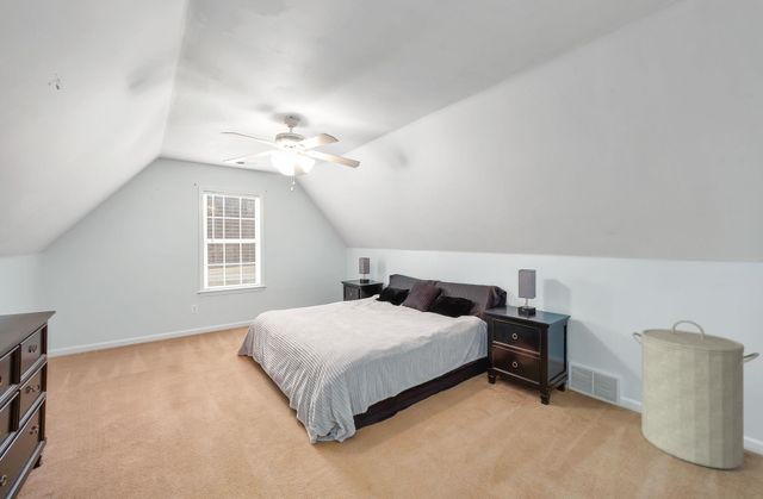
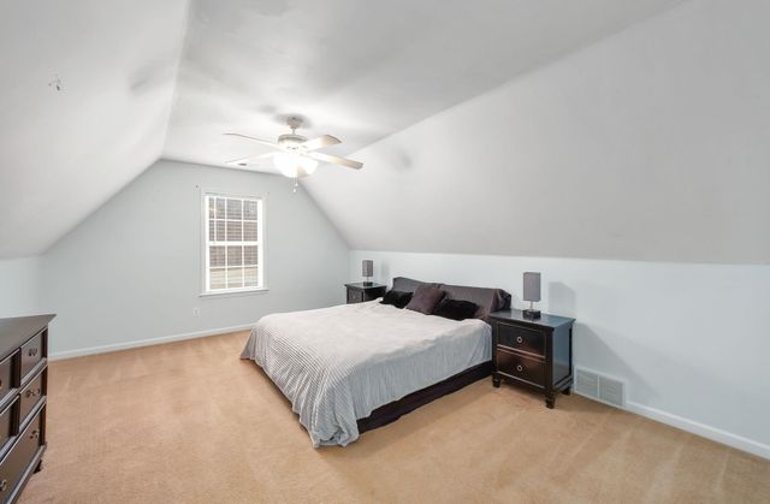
- laundry hamper (688, 382)
